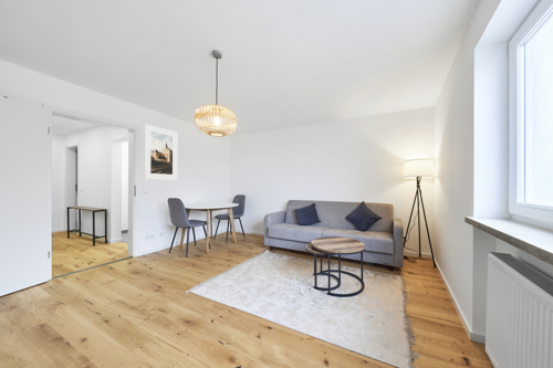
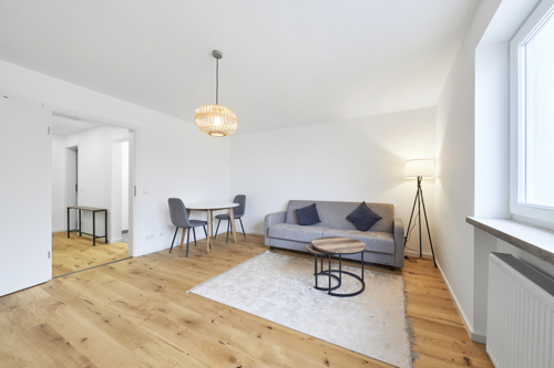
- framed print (161, 154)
